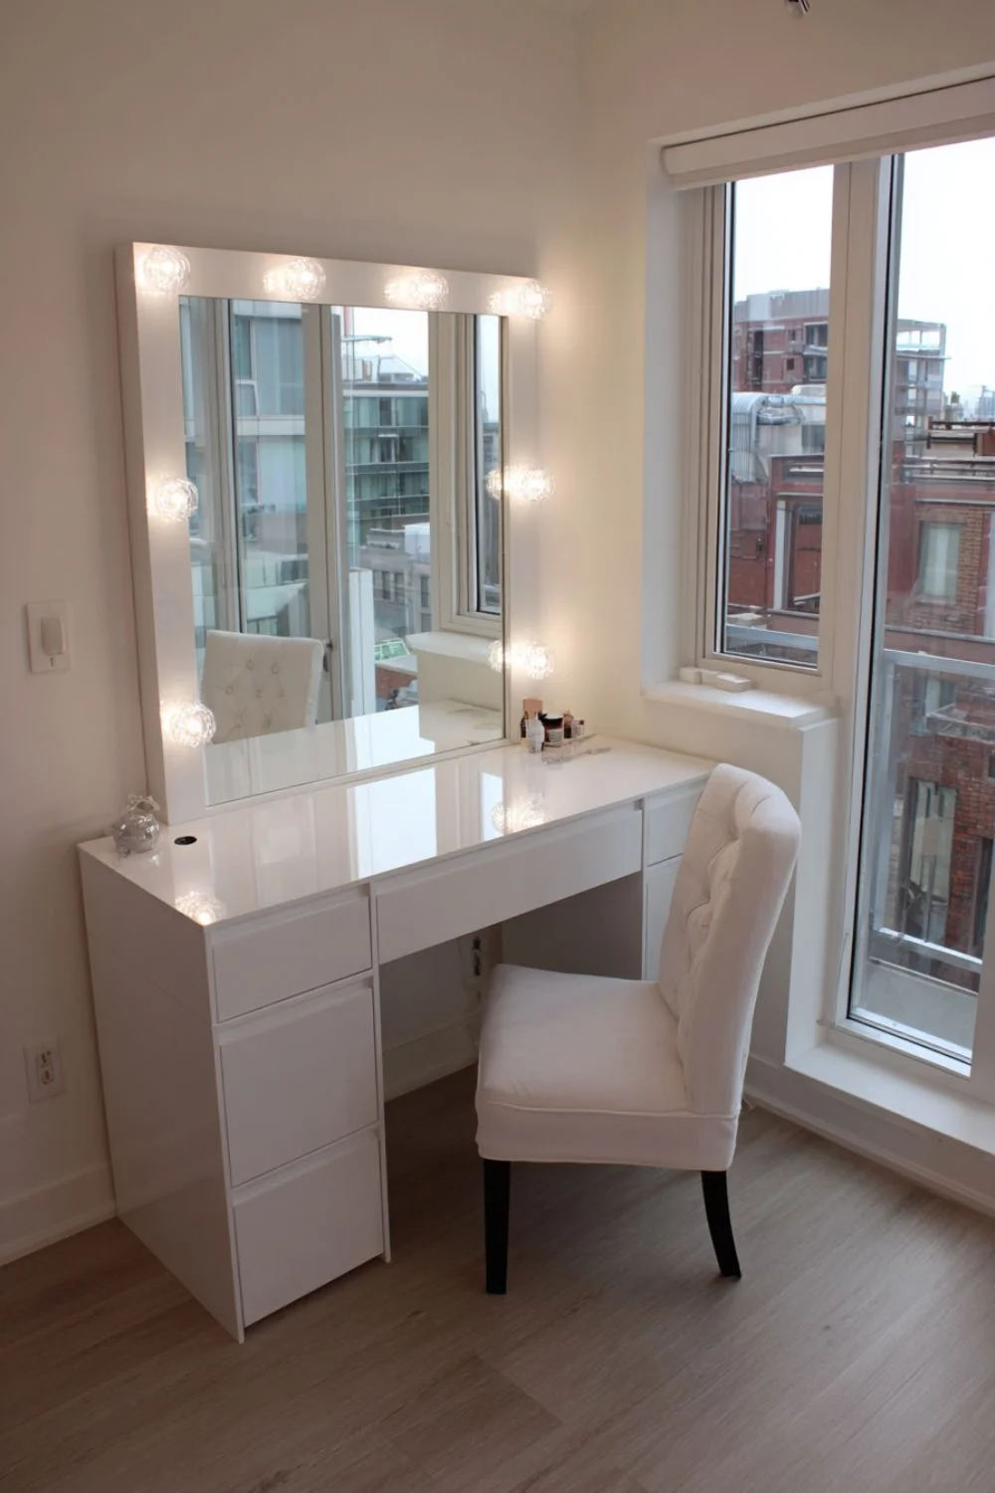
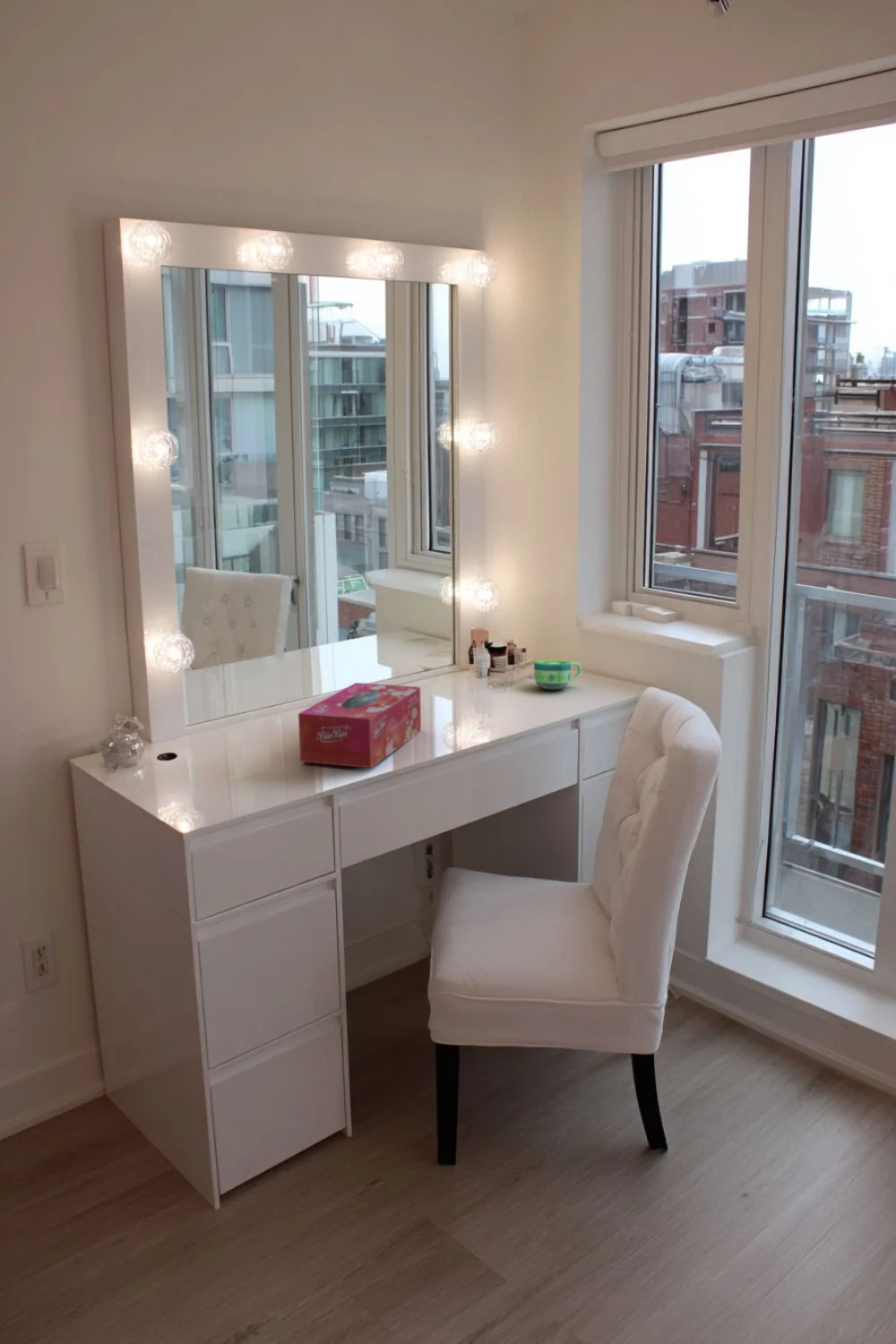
+ tissue box (362, 722)
+ cup (556, 674)
